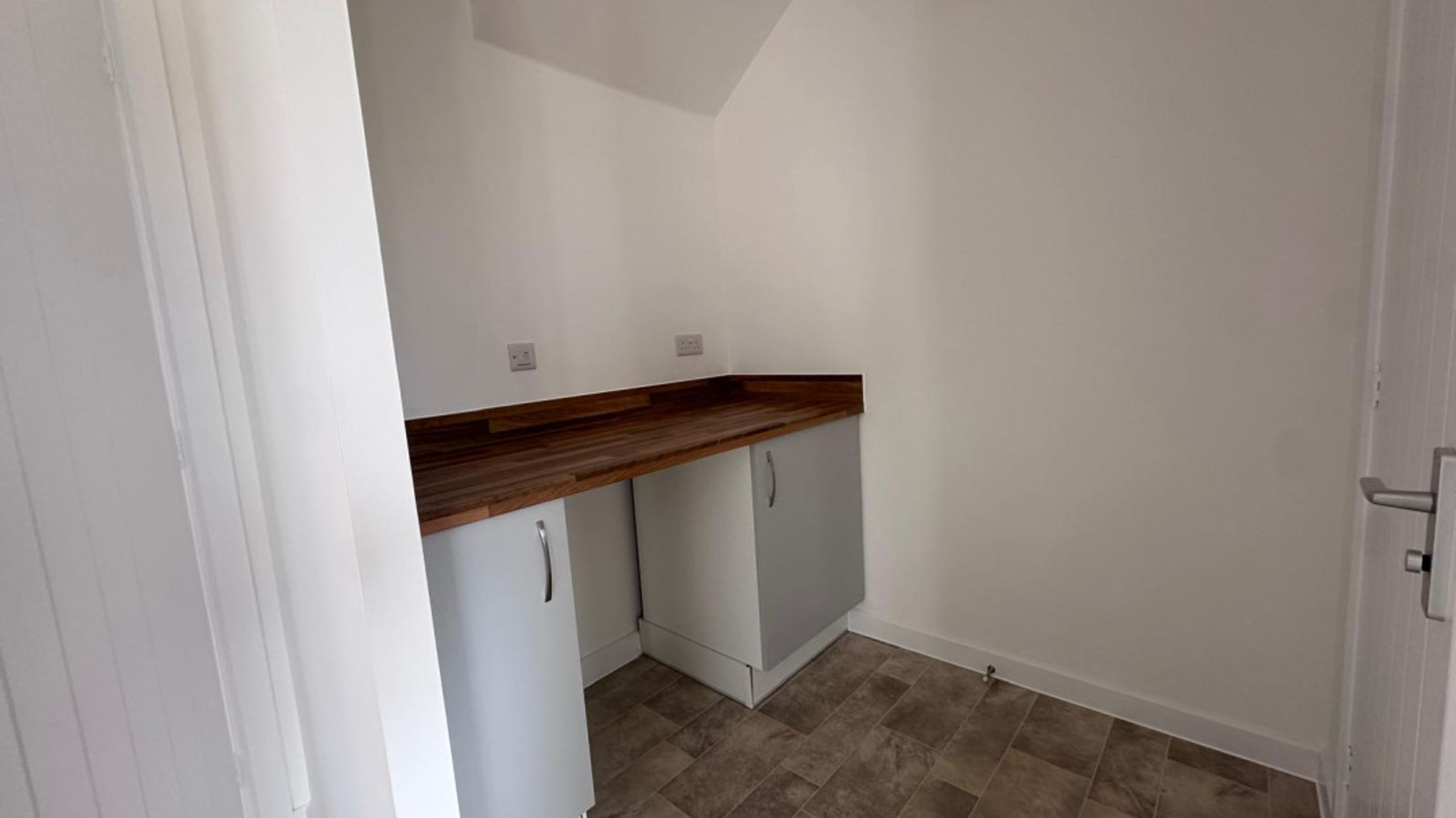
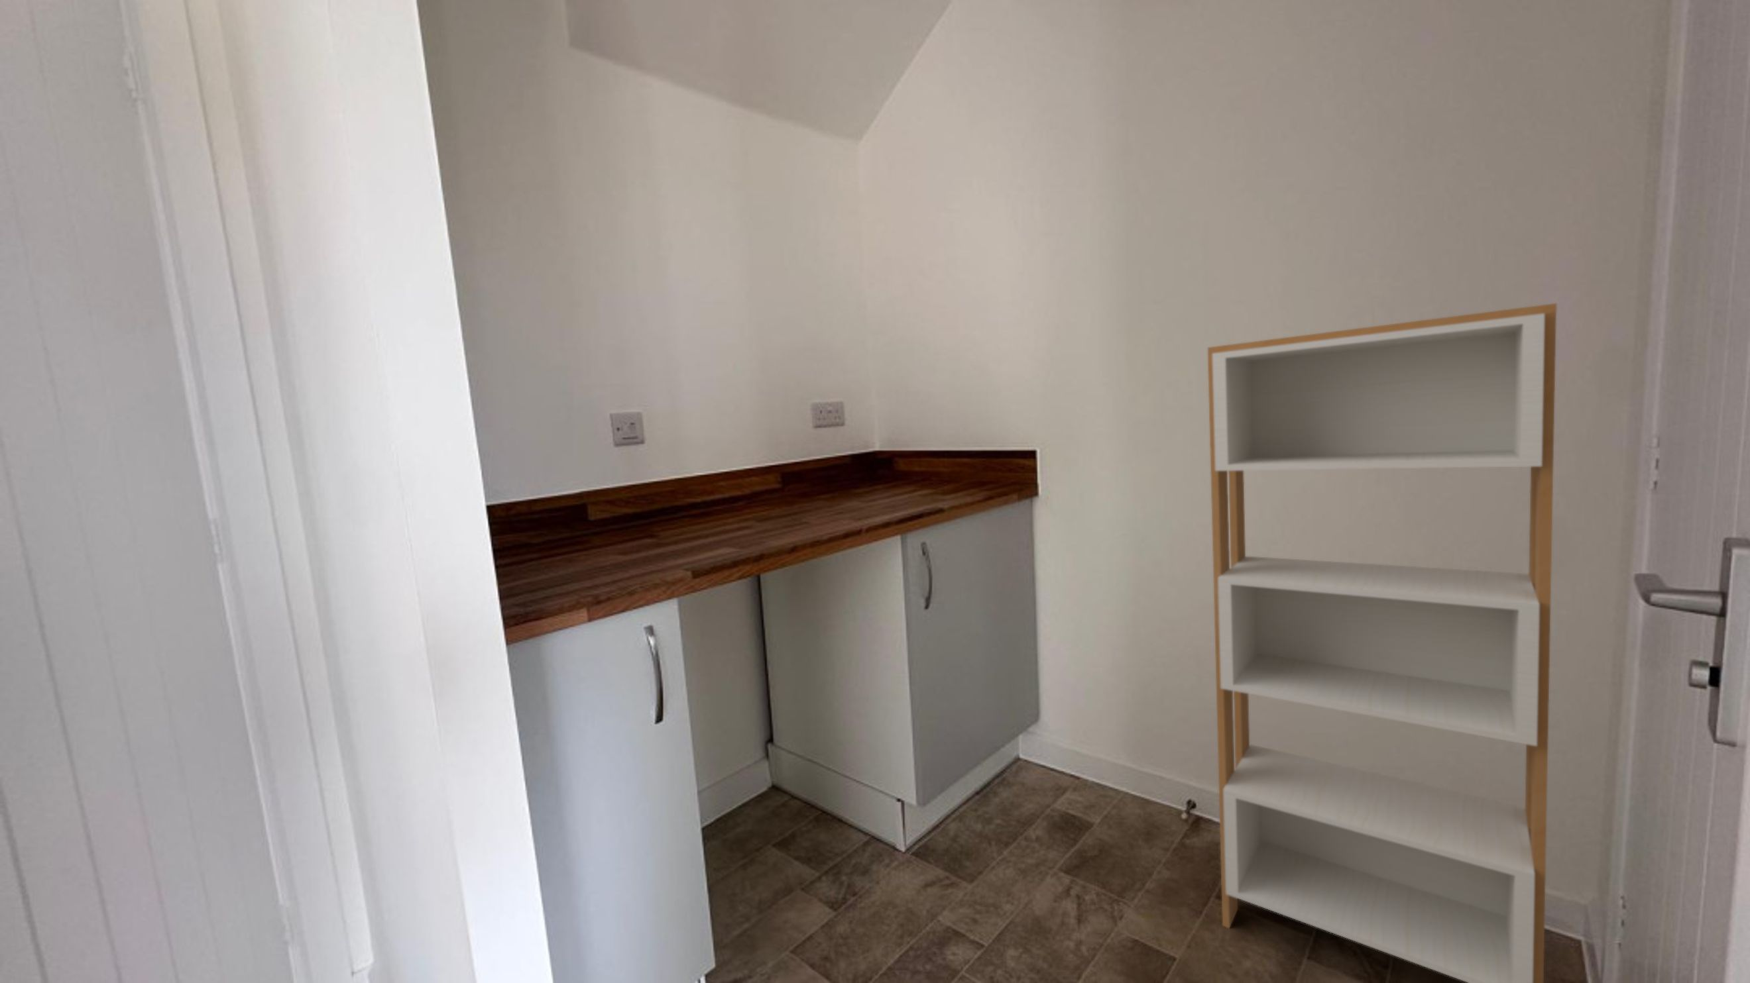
+ shelving unit (1365, 653)
